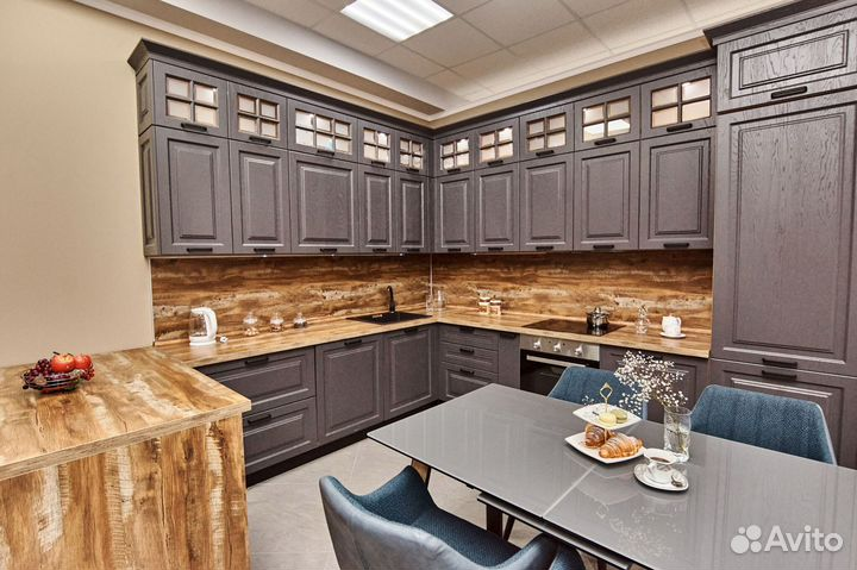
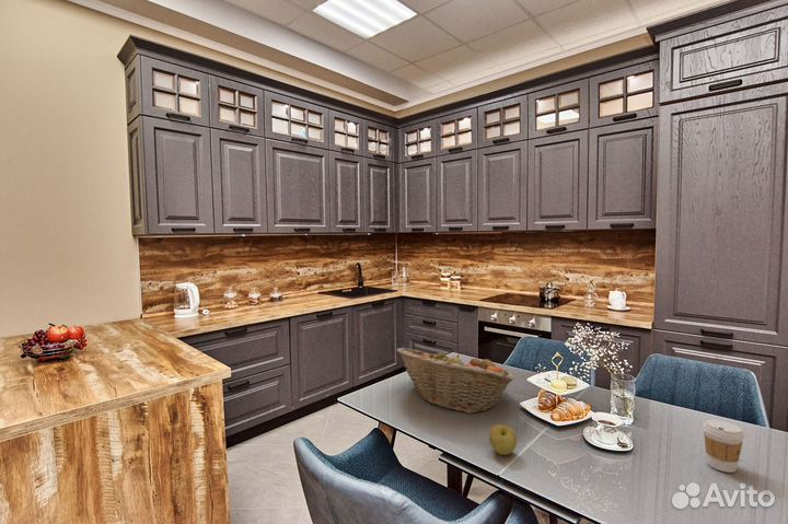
+ coffee cup (722, 445)
+ apple (502, 440)
+ fruit basket (452, 372)
